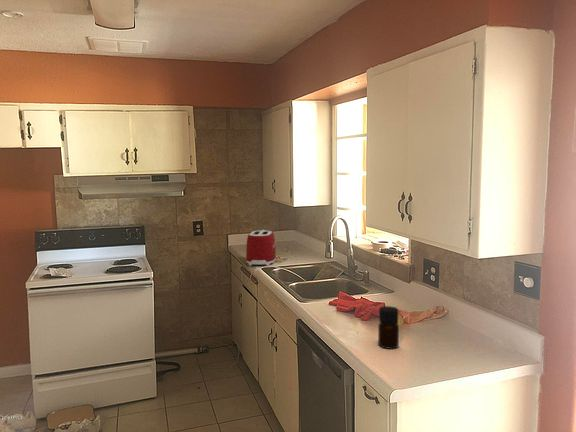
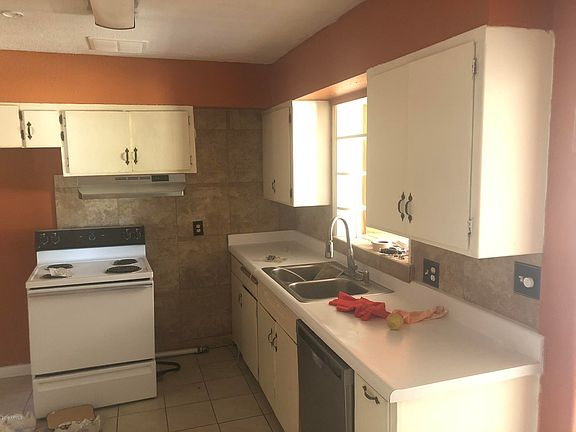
- toaster (261, 247)
- bottle (388, 327)
